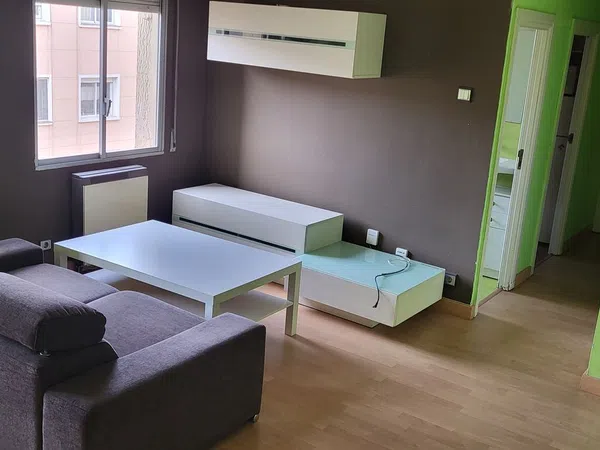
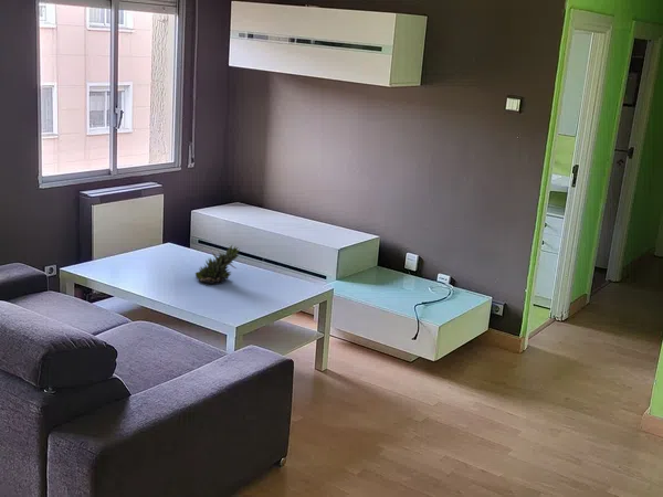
+ succulent plant (218, 261)
